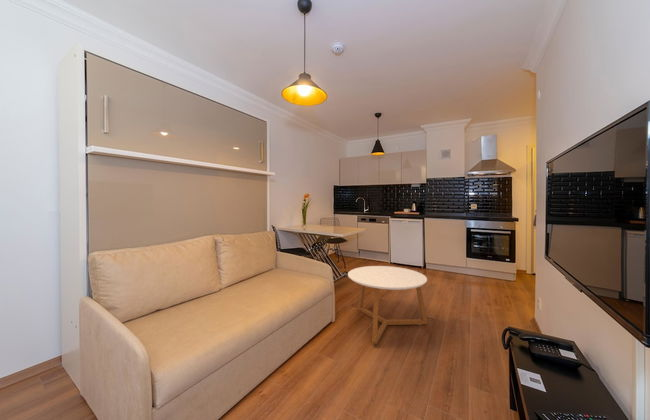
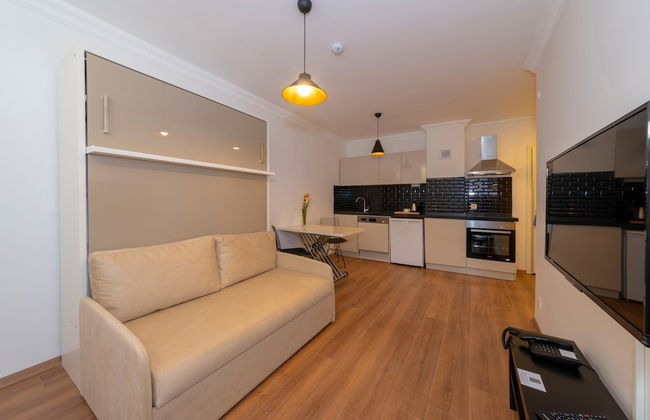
- coffee table (378, 300)
